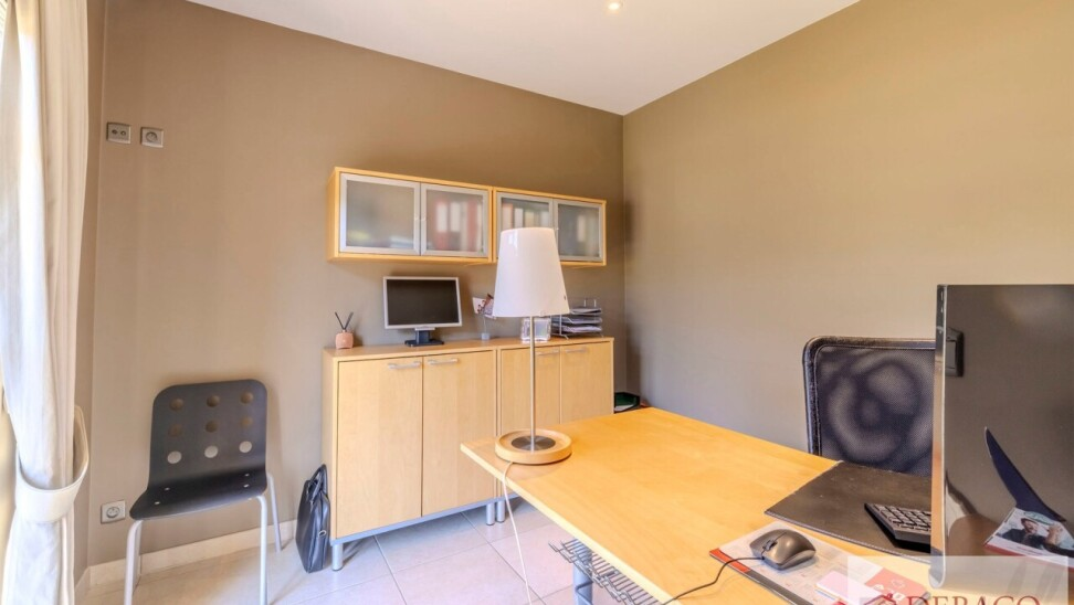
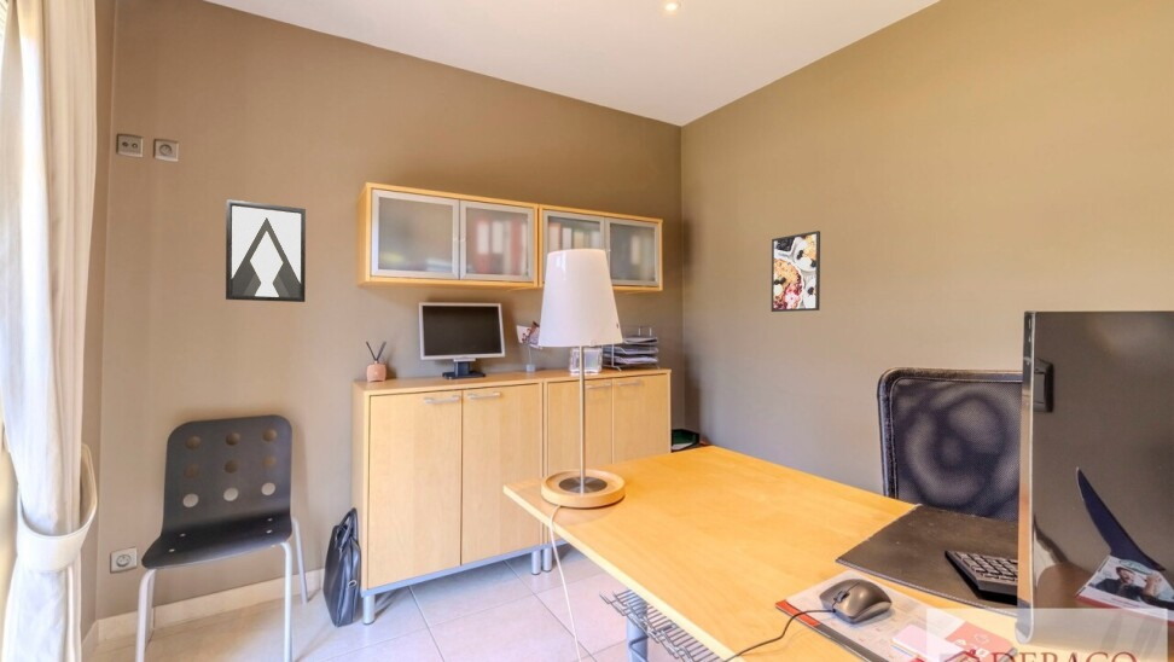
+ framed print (794, 273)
+ wall art (267, 252)
